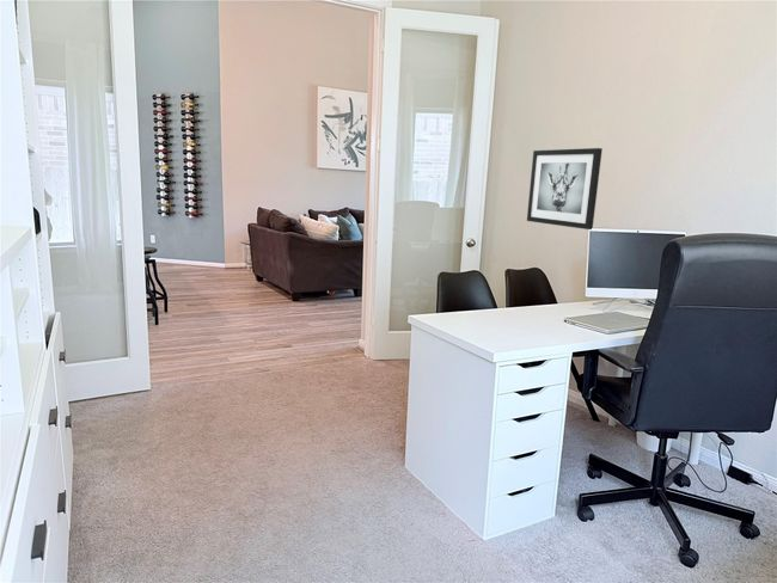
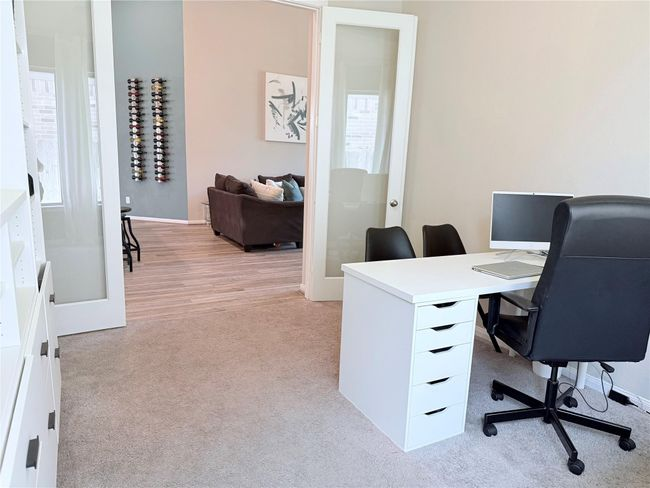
- wall art (561, 188)
